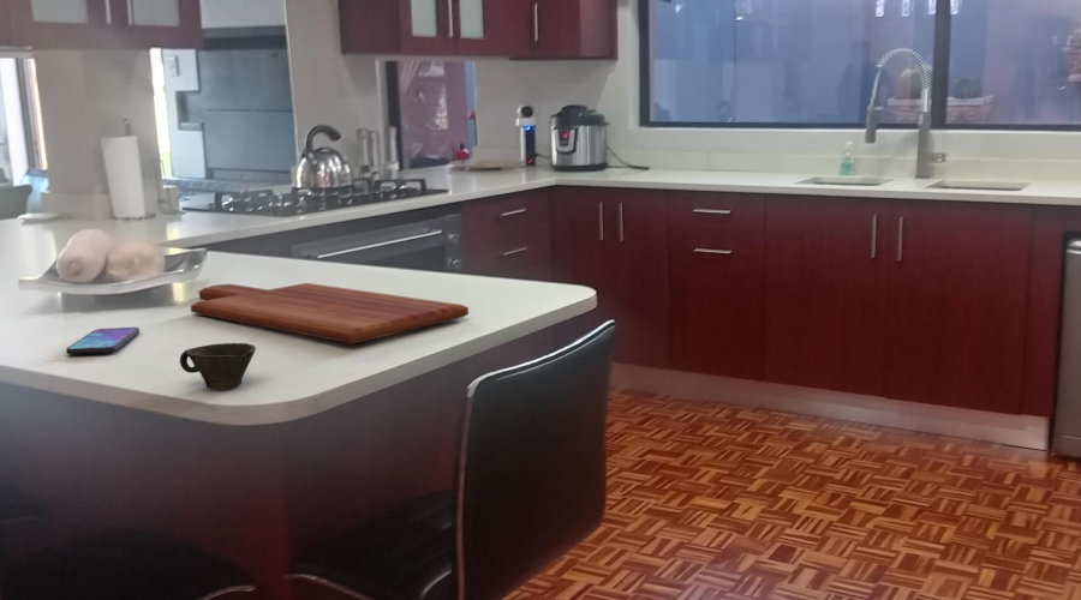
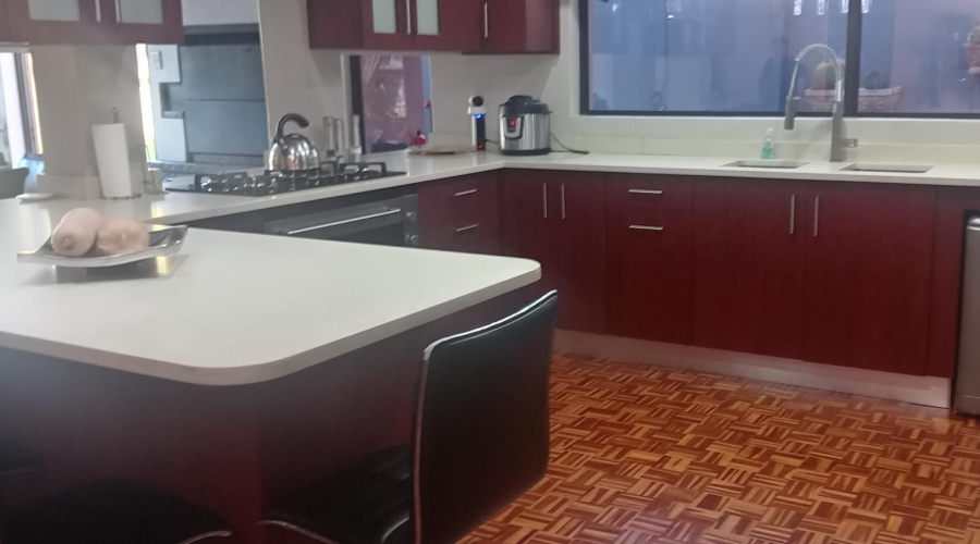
- cup (219, 366)
- smartphone (104, 340)
- cutting board (321, 308)
